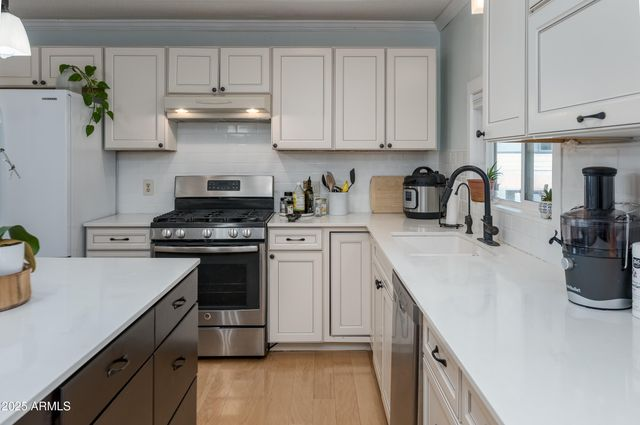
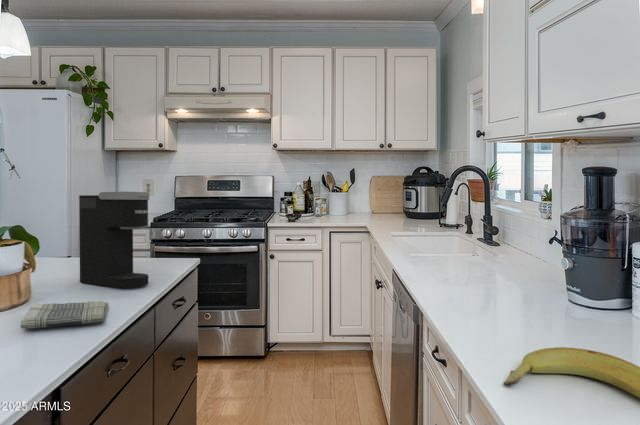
+ banana (571, 372)
+ coffee maker (114, 237)
+ dish towel (68, 311)
